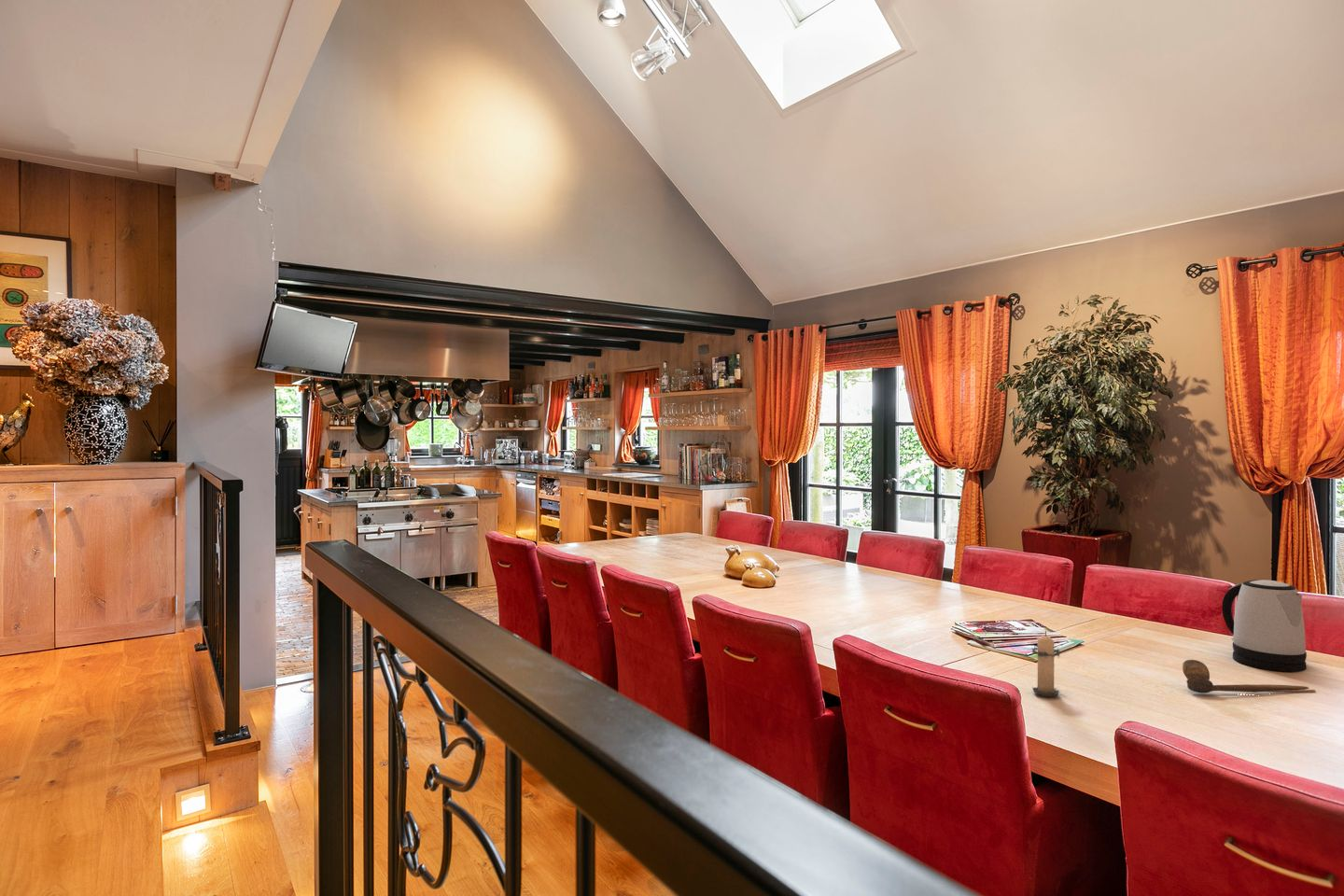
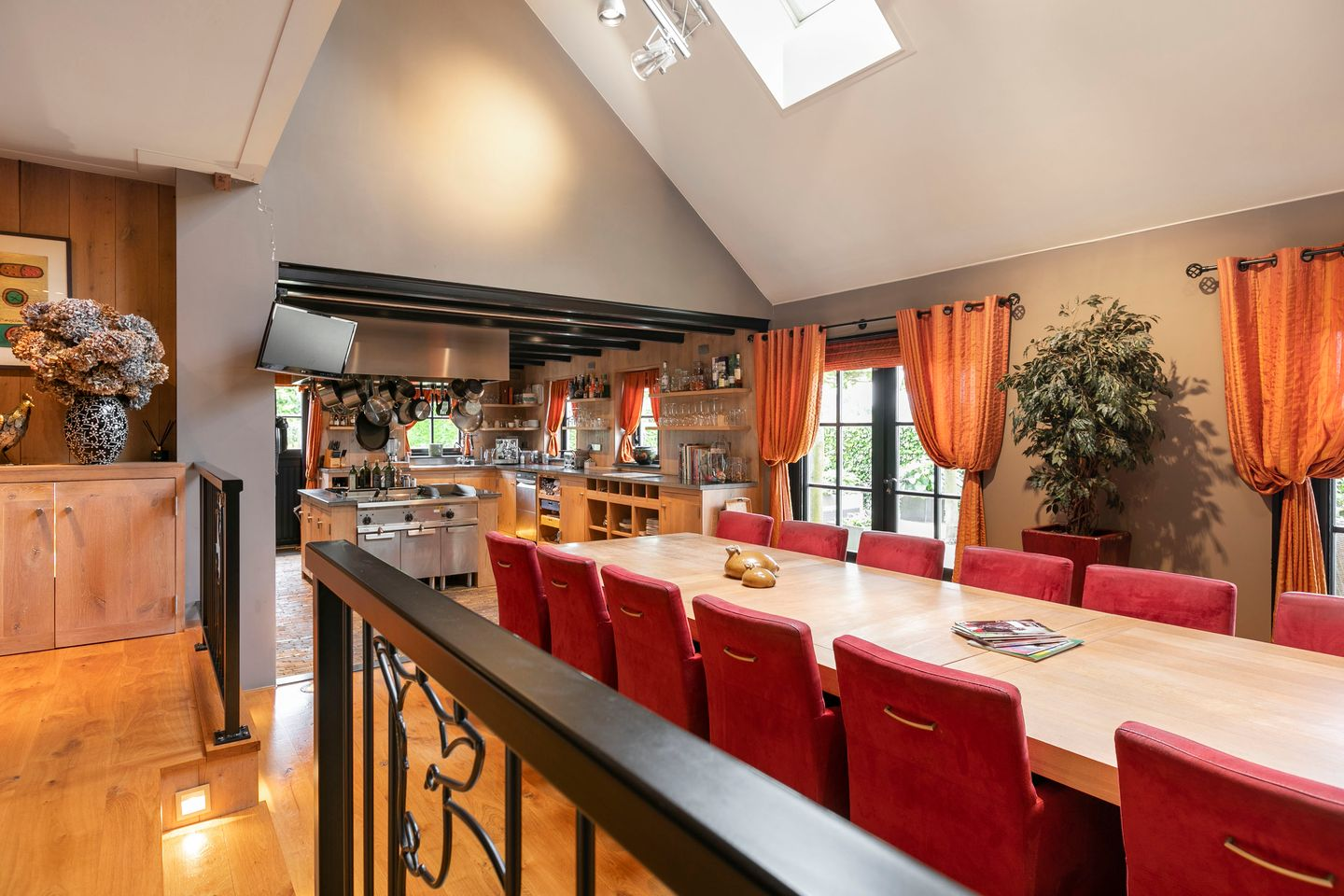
- candle (1045, 662)
- kettle (1260, 620)
- spoon (1248, 684)
